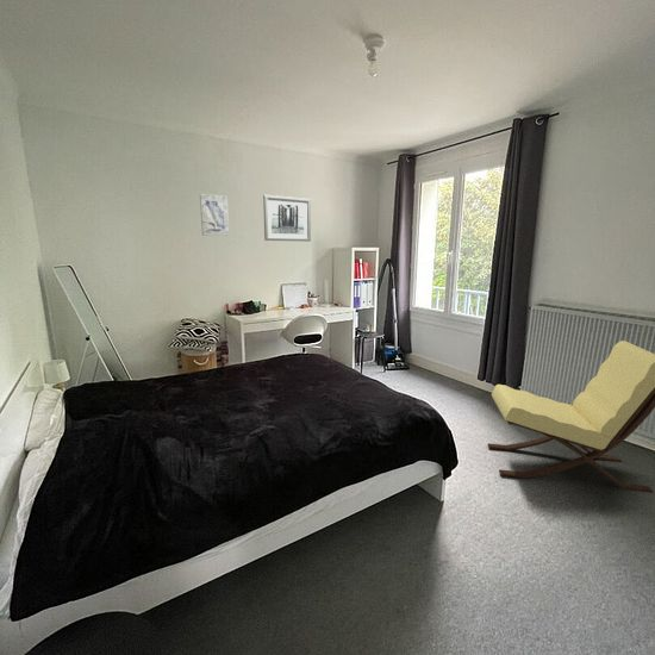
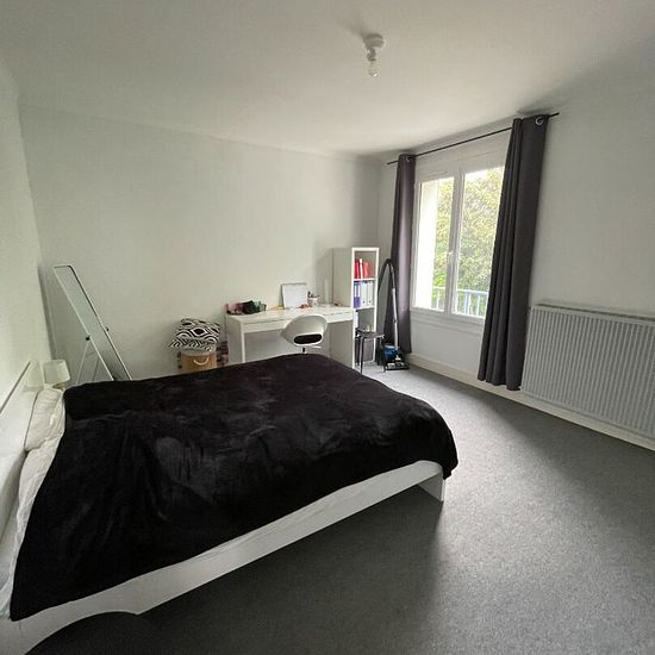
- wall art (288, 219)
- lounge chair (569, 407)
- wall art (214, 216)
